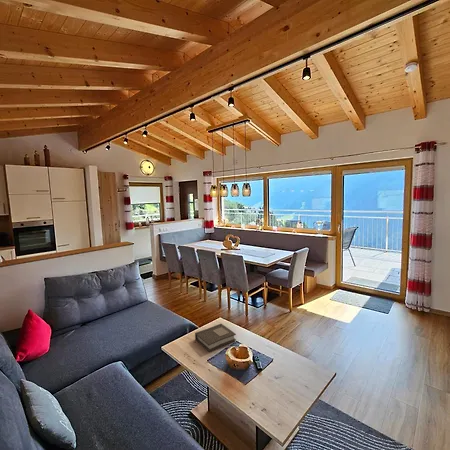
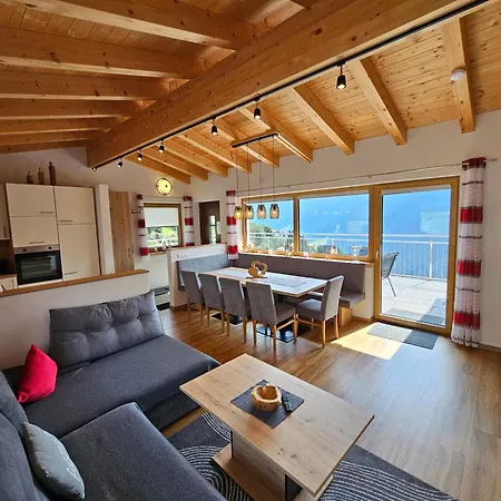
- book (215, 336)
